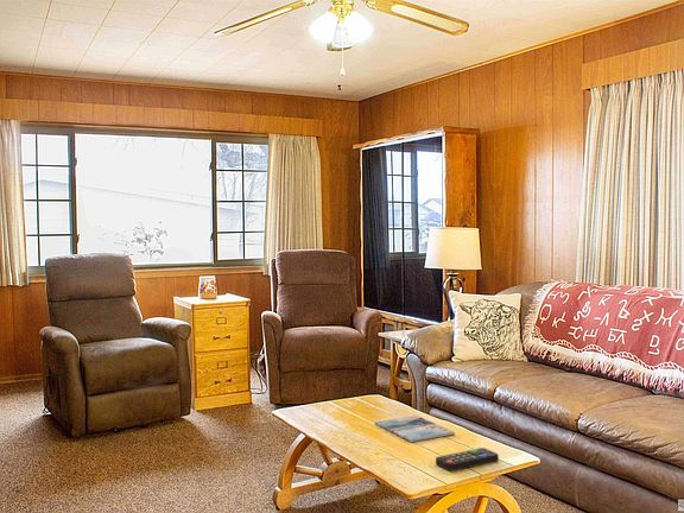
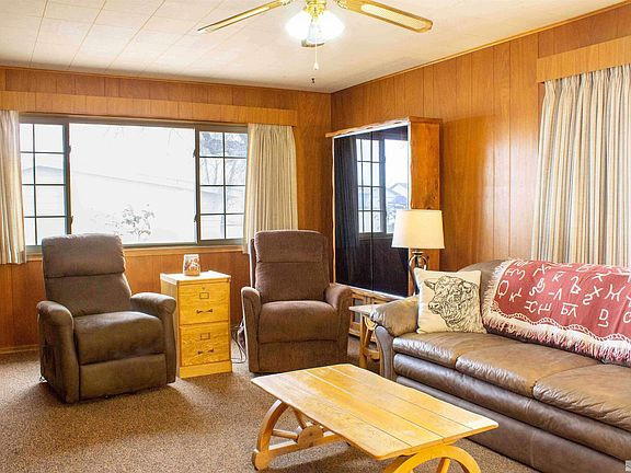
- remote control (467, 458)
- magazine (413, 428)
